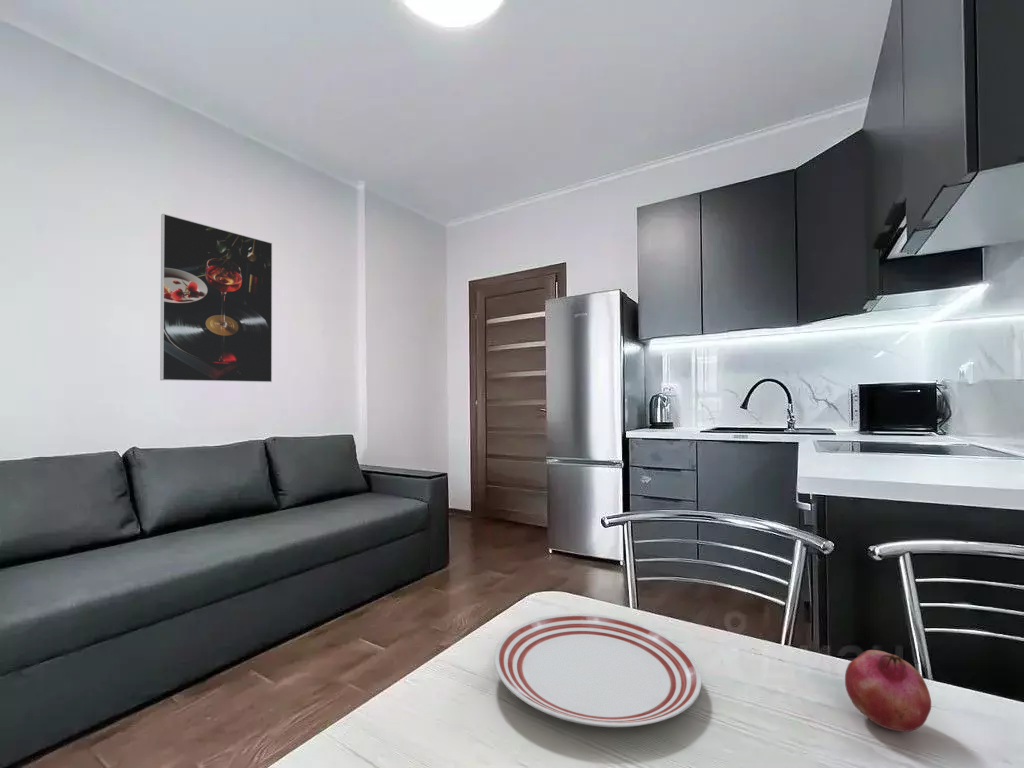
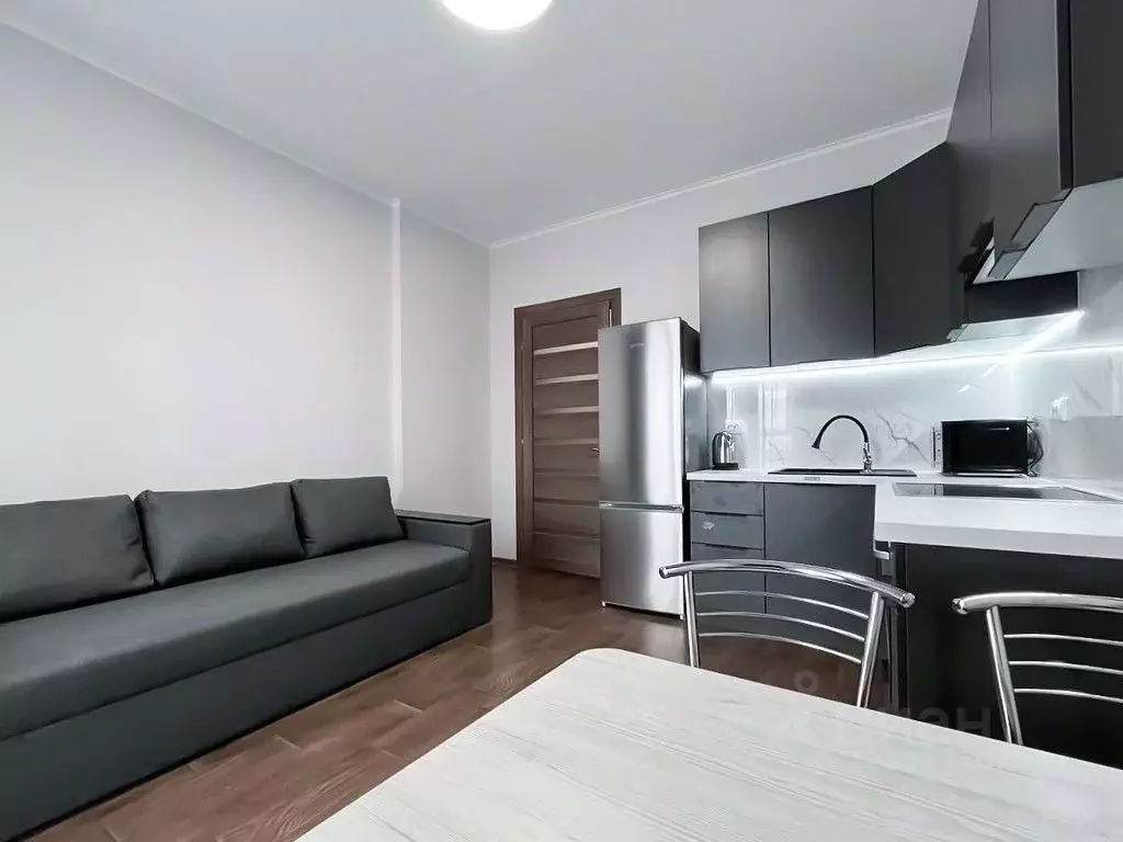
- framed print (221, 305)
- dinner plate (594, 667)
- fruit (886, 684)
